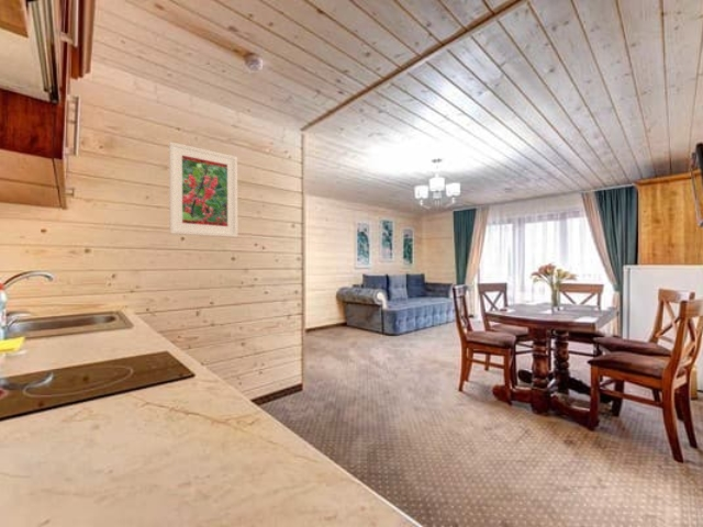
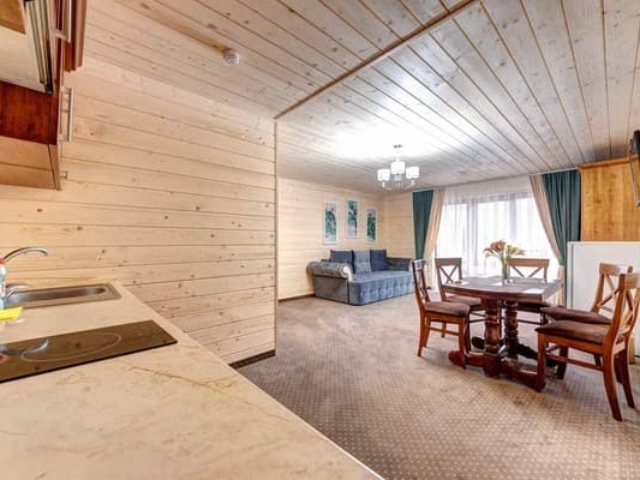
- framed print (205, 192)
